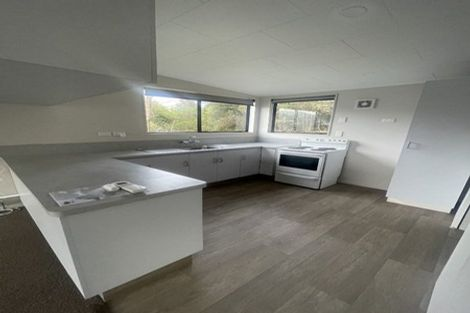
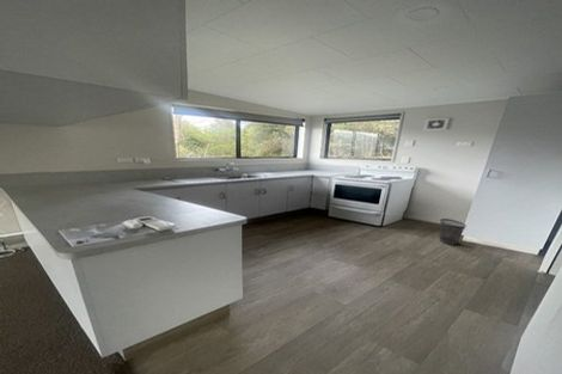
+ wastebasket (450, 232)
